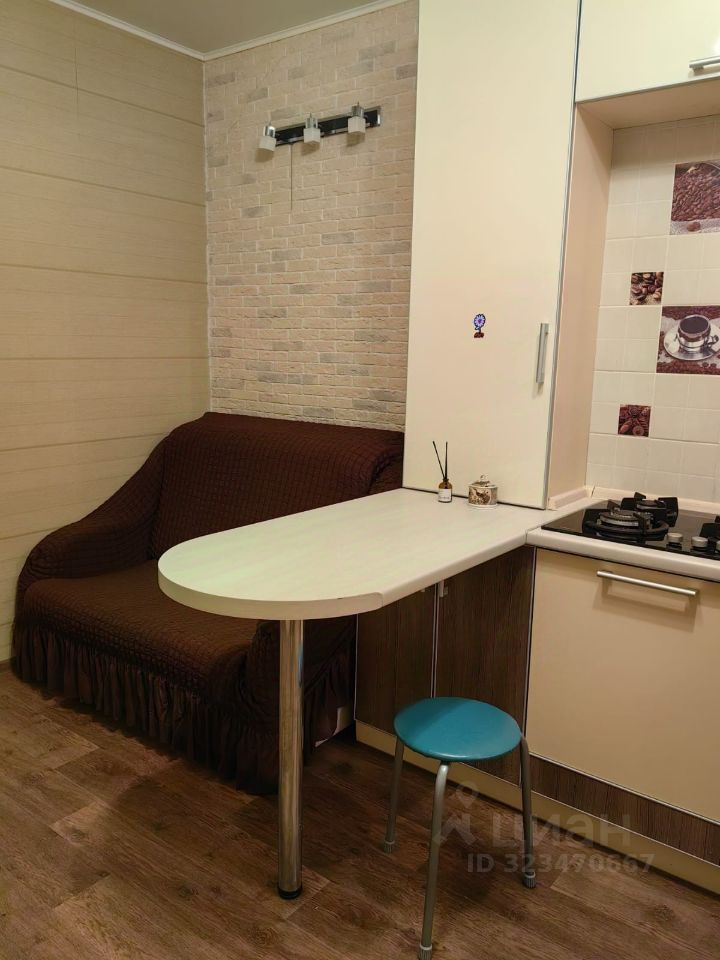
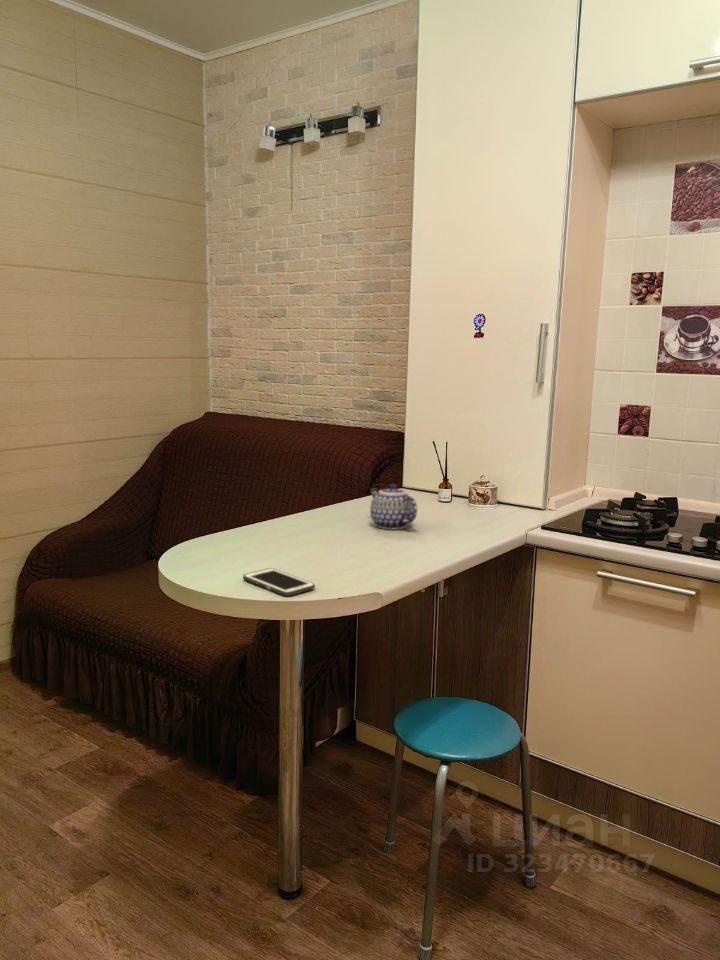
+ cell phone (278, 581)
+ teapot (392, 504)
